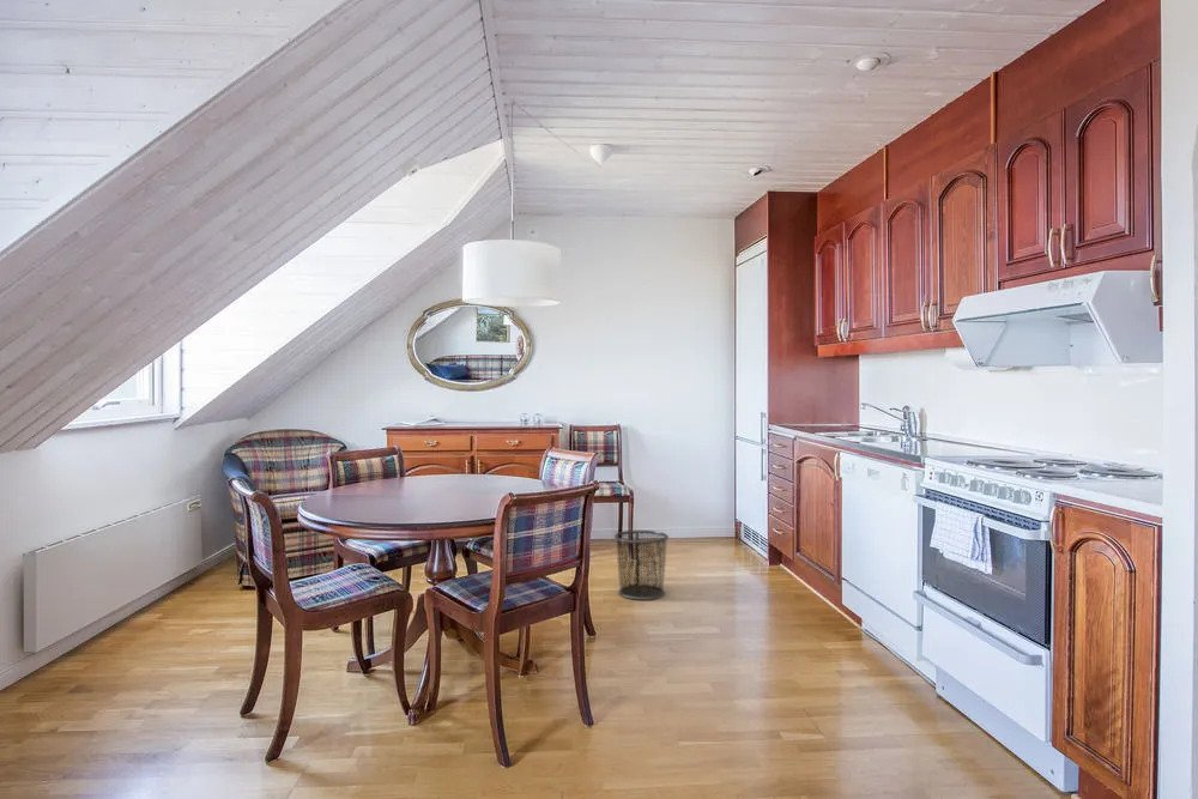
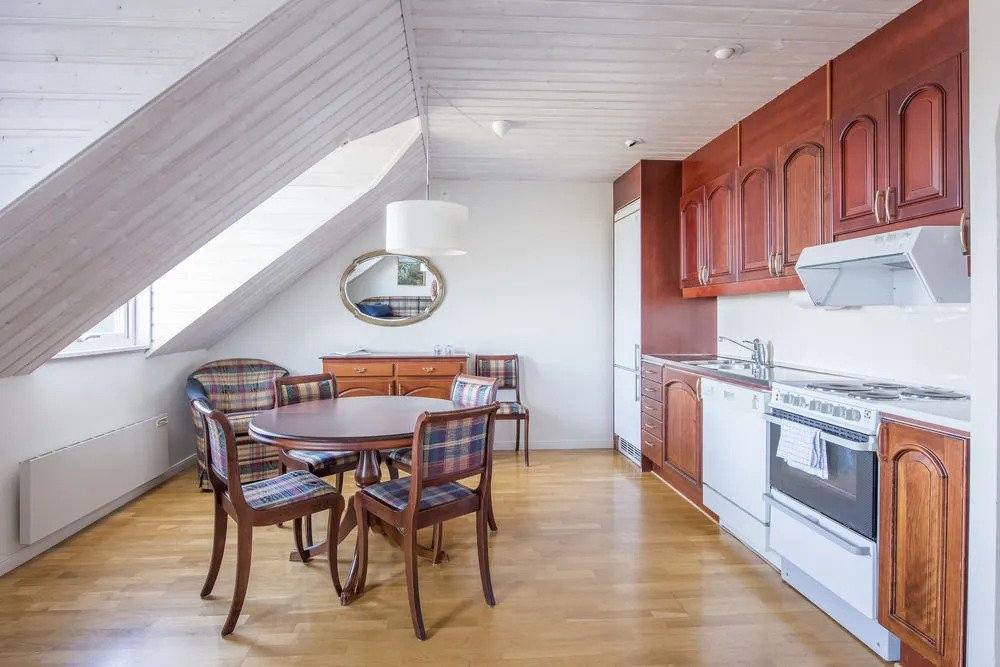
- trash can (641, 564)
